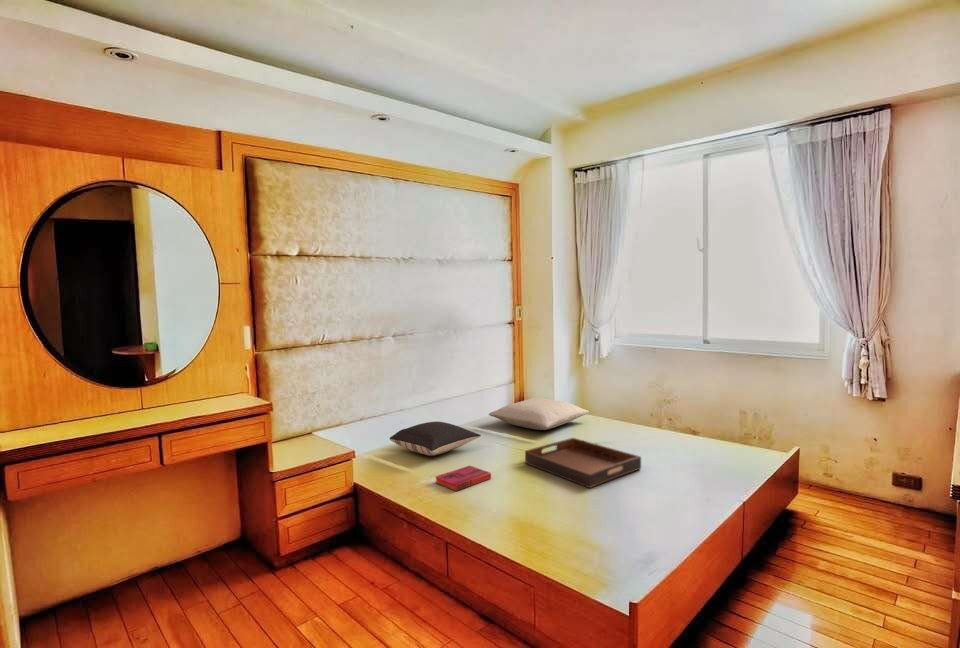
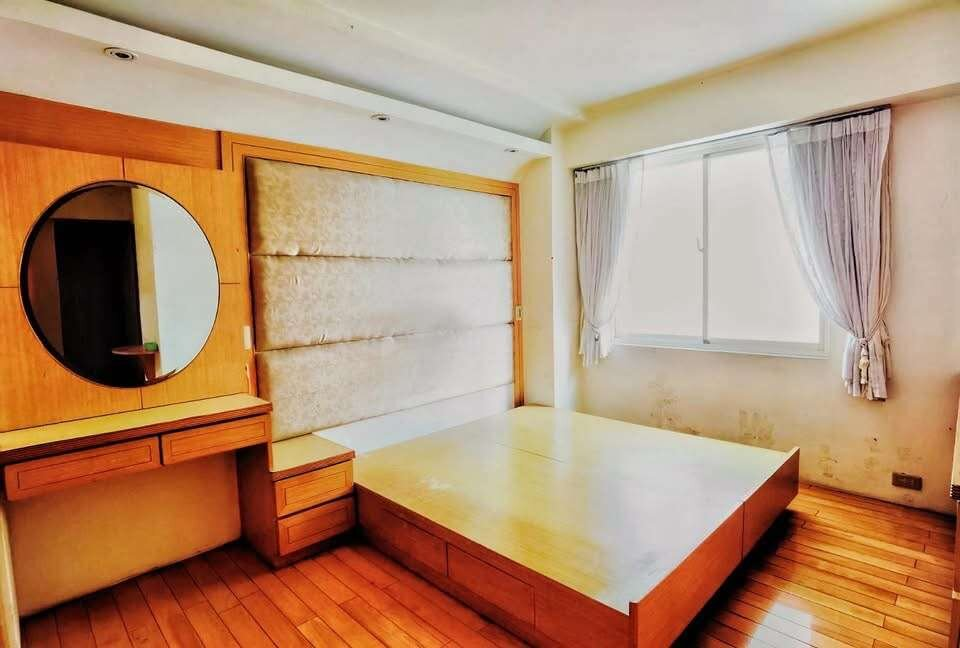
- serving tray (580, 459)
- pillow (539, 413)
- pillow (435, 437)
- hardback book (463, 477)
